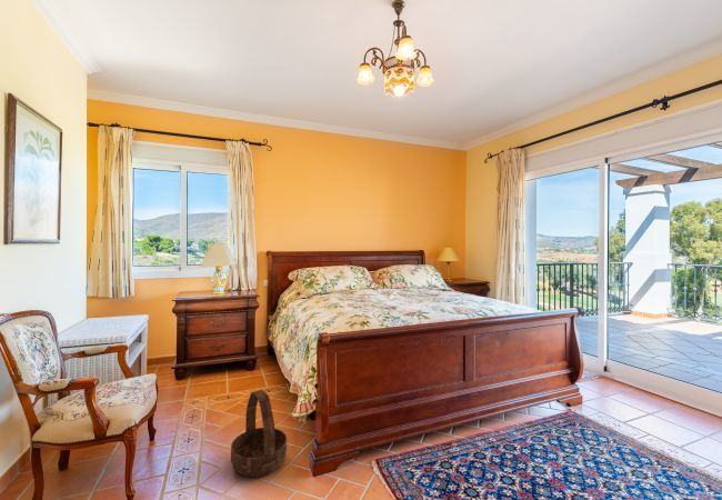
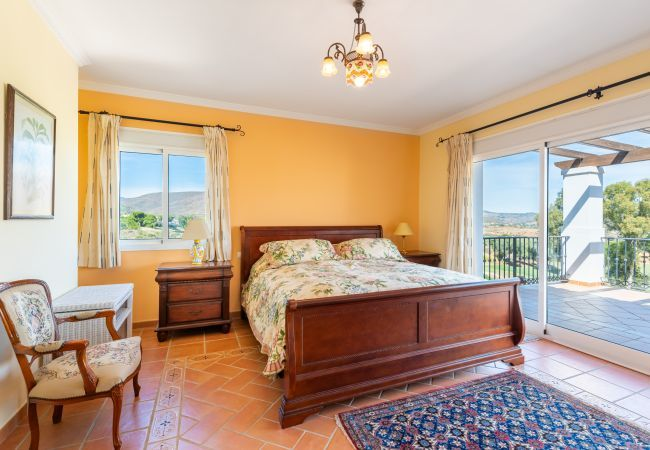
- basket (259, 428)
